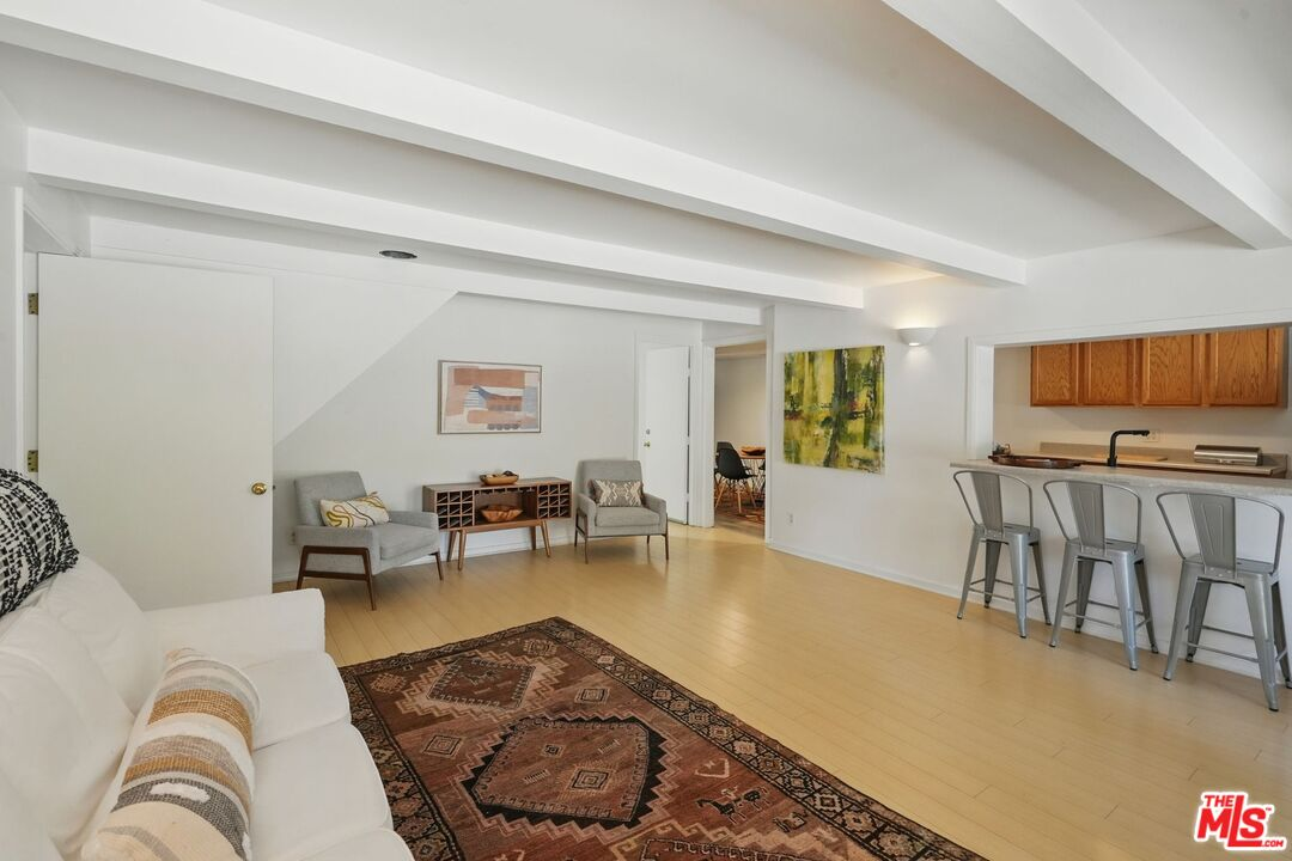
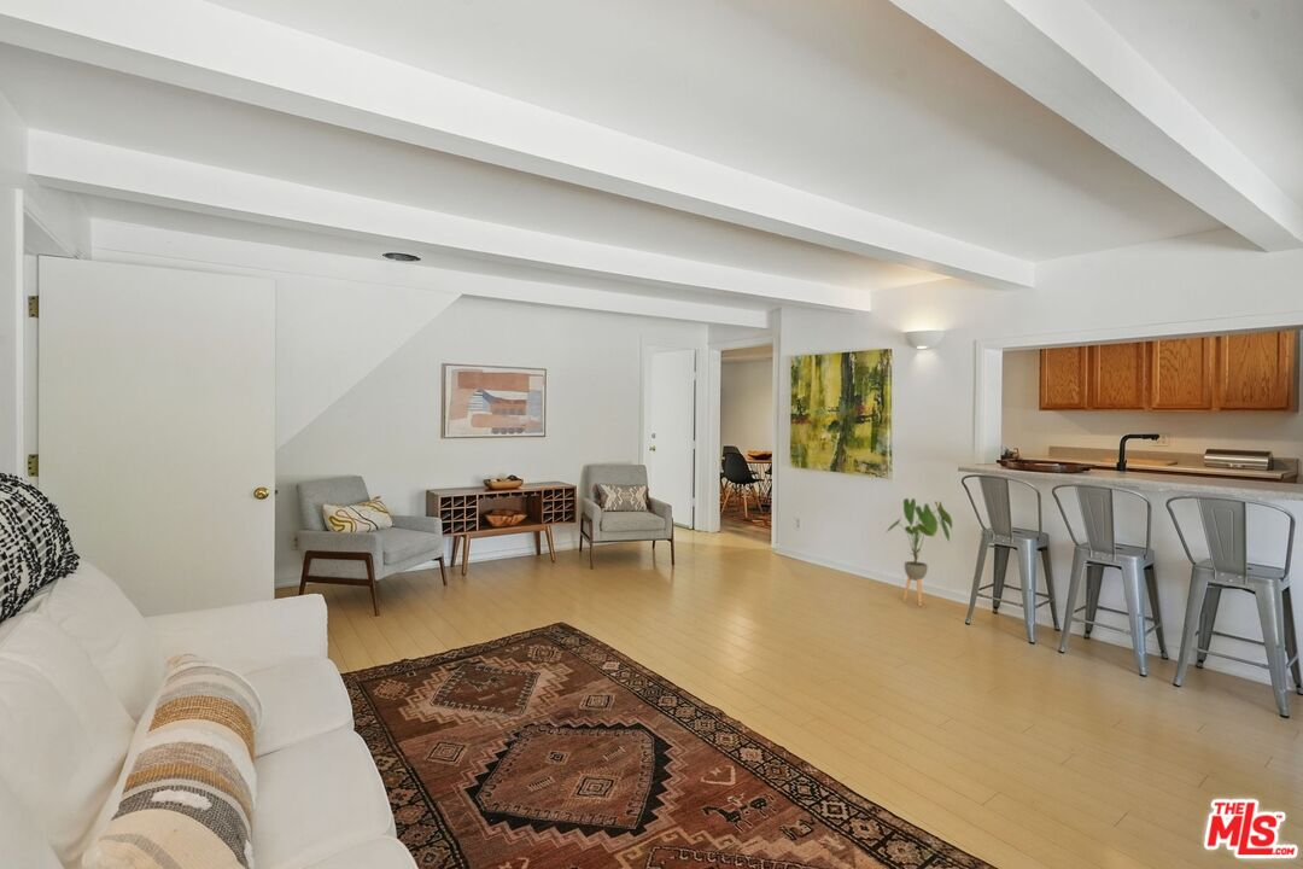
+ house plant (919, 550)
